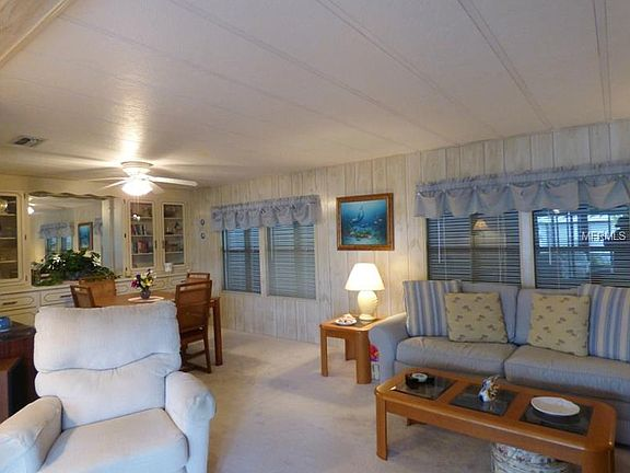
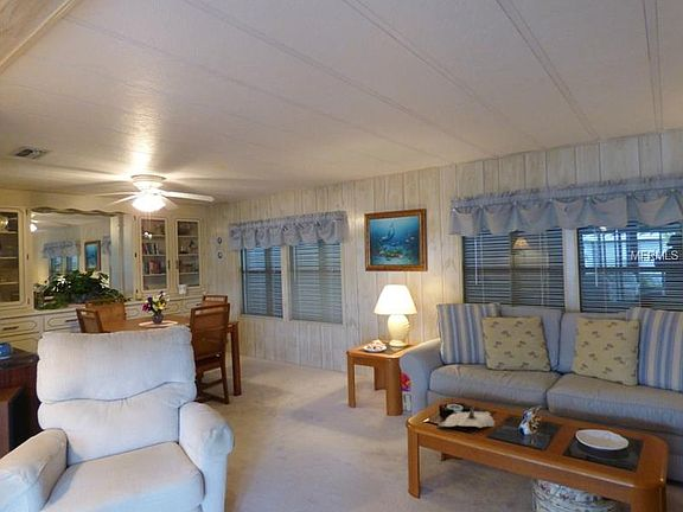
+ magazine (468, 414)
